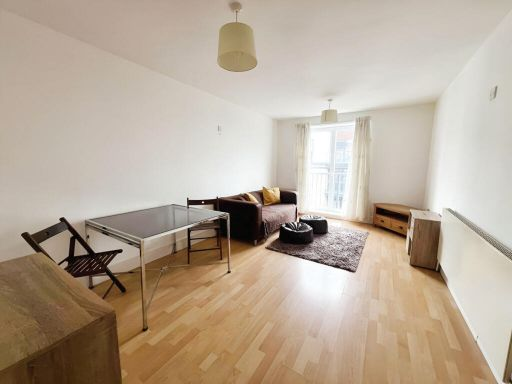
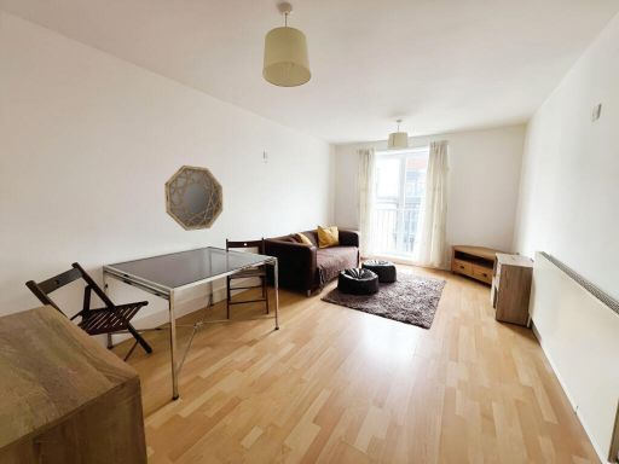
+ home mirror (196, 198)
